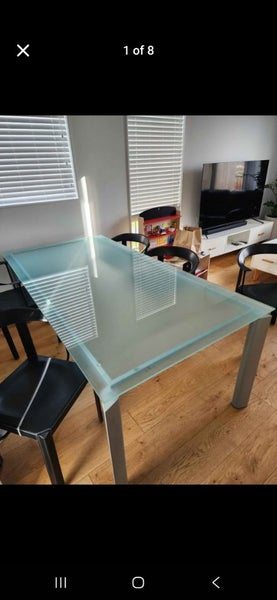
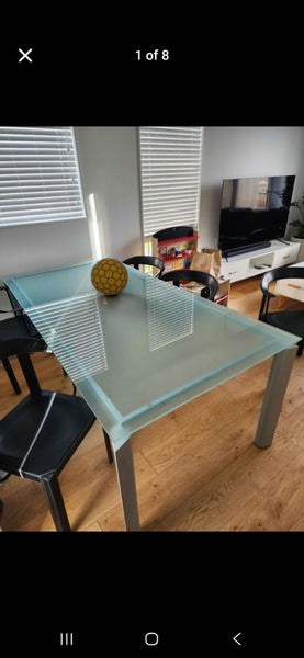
+ decorative ball (109, 276)
